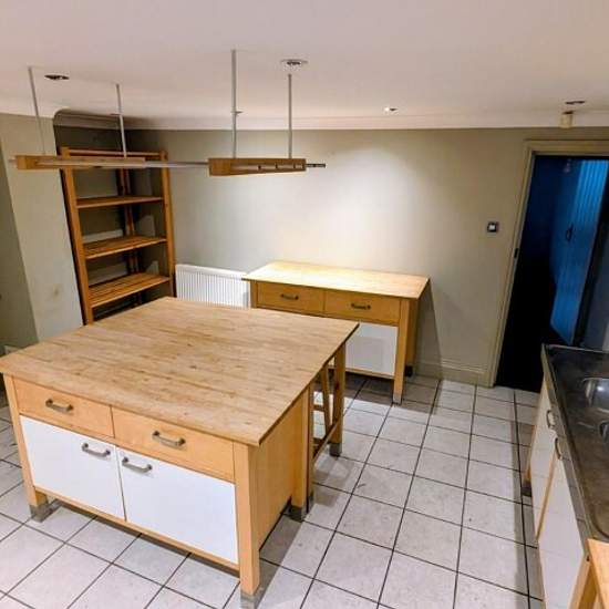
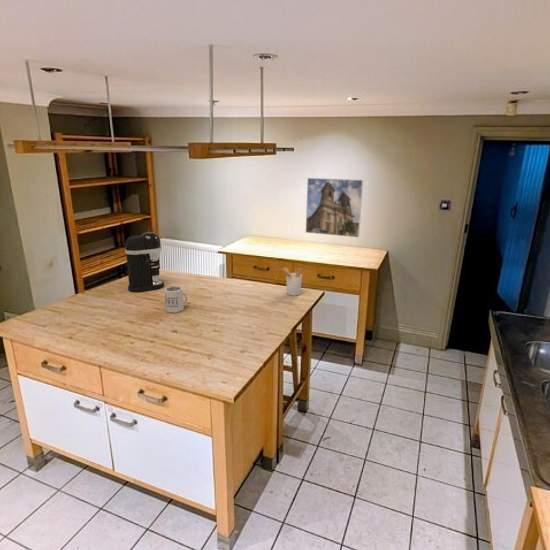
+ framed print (333, 207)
+ utensil holder (290, 280)
+ mug (174, 299)
+ coffee maker (144, 260)
